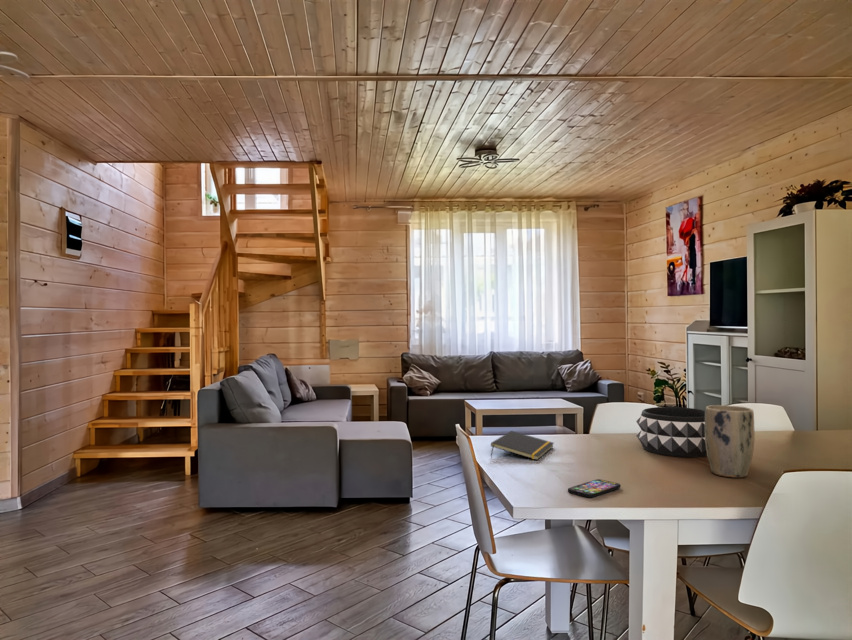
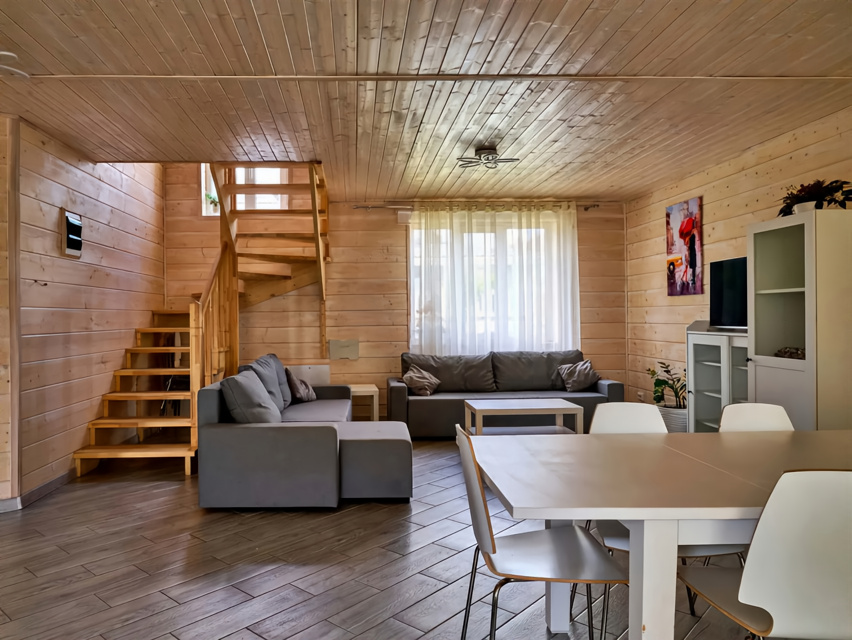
- plant pot (729, 440)
- smartphone (594, 488)
- notepad (523, 444)
- decorative bowl (678, 430)
